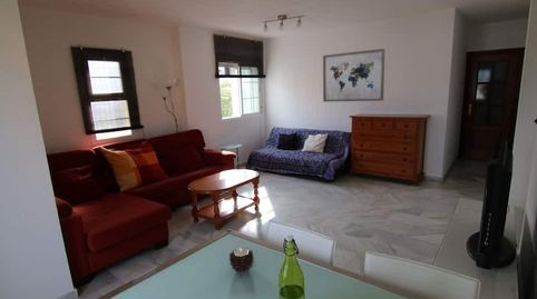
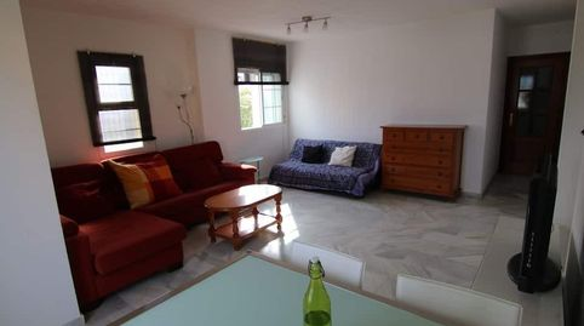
- candle (241, 259)
- wall art (351, 77)
